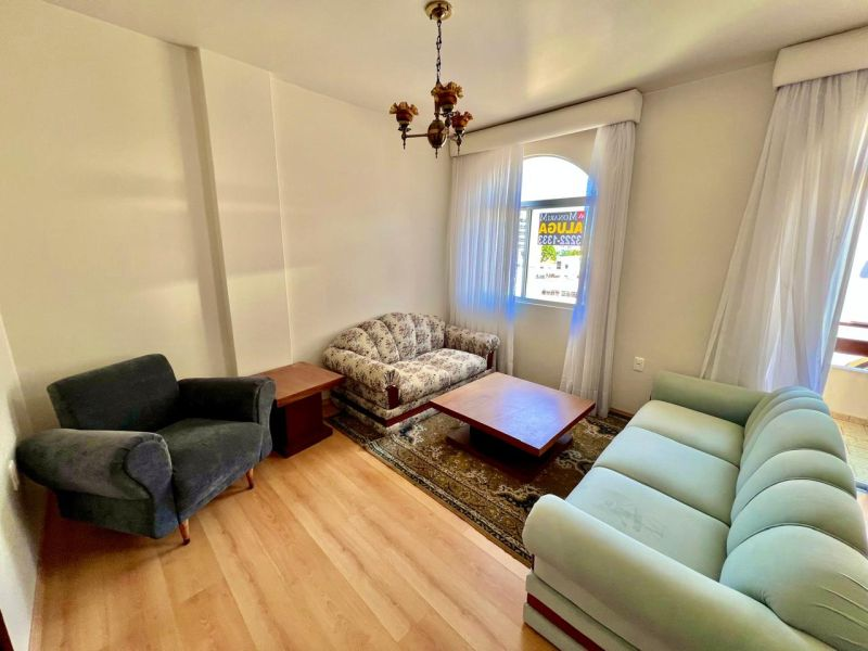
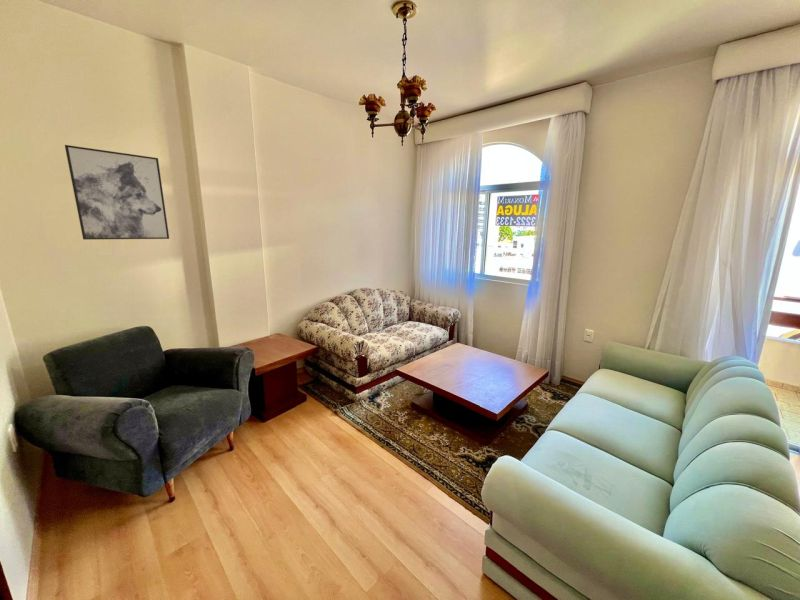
+ wall art (122, 196)
